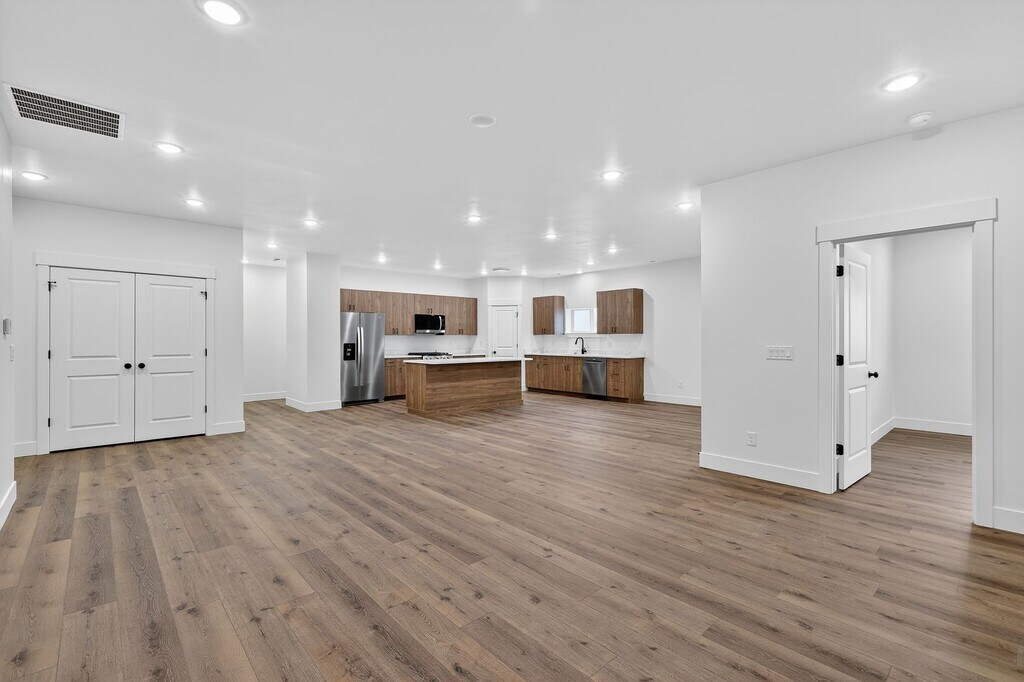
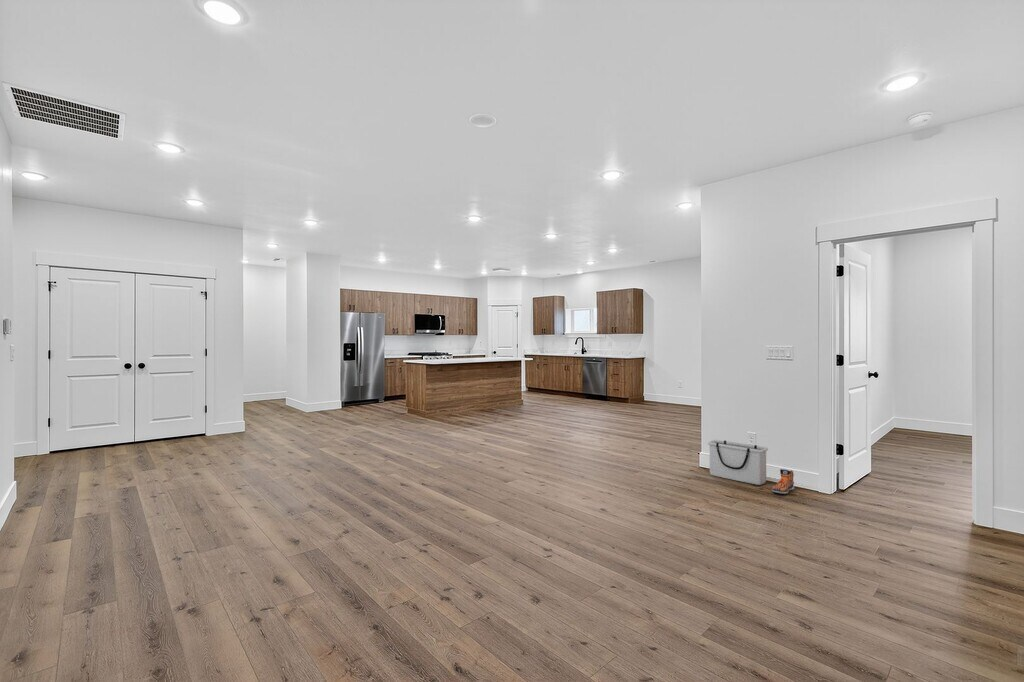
+ sneaker (782, 480)
+ storage bin (737, 461)
